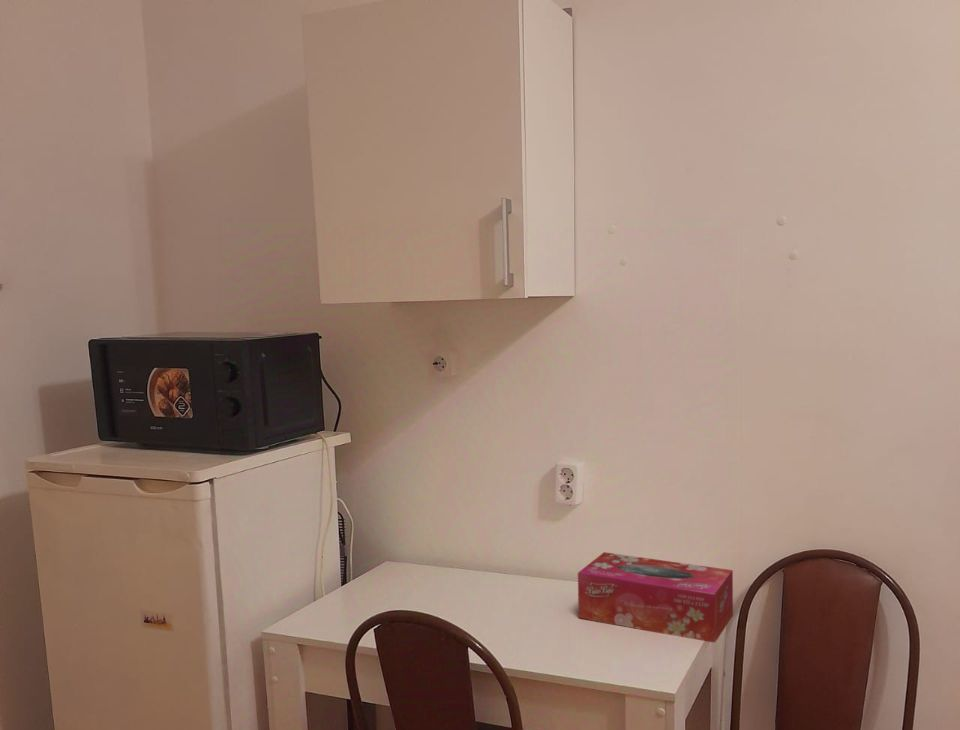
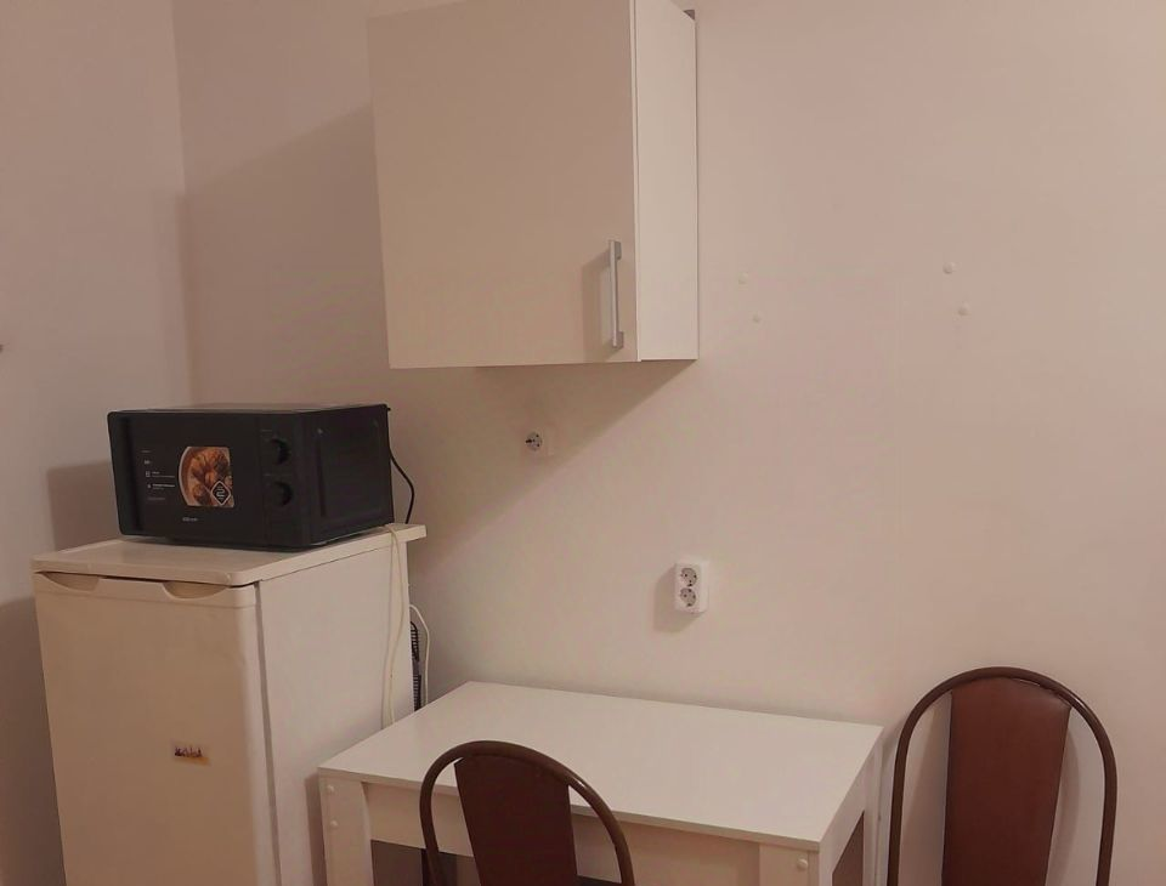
- tissue box (655, 594)
